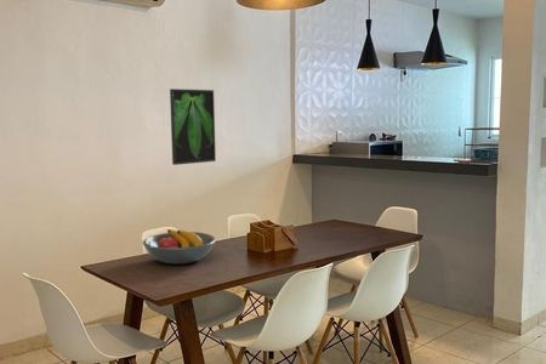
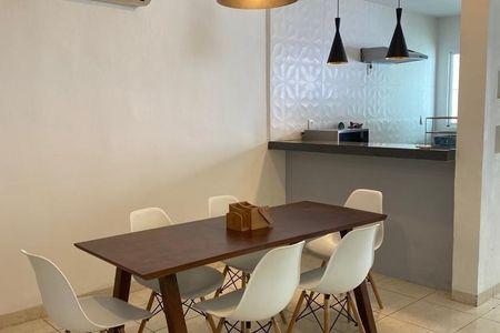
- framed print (193, 126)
- fruit bowl (180, 246)
